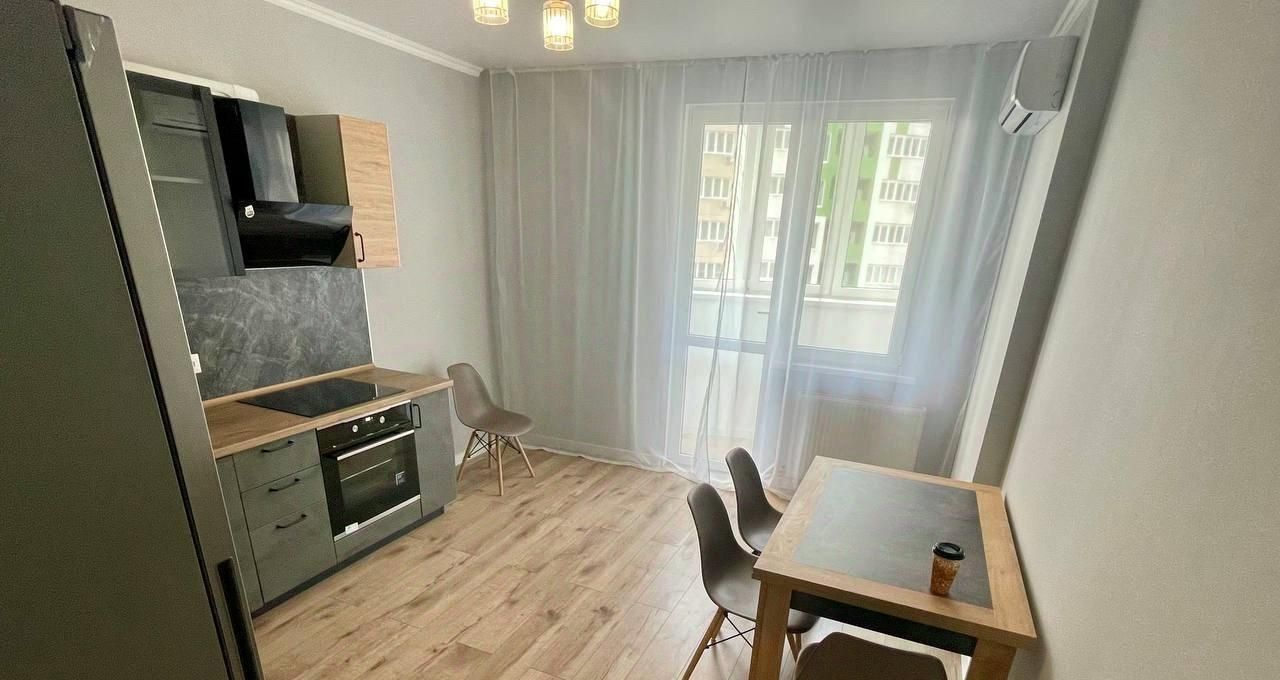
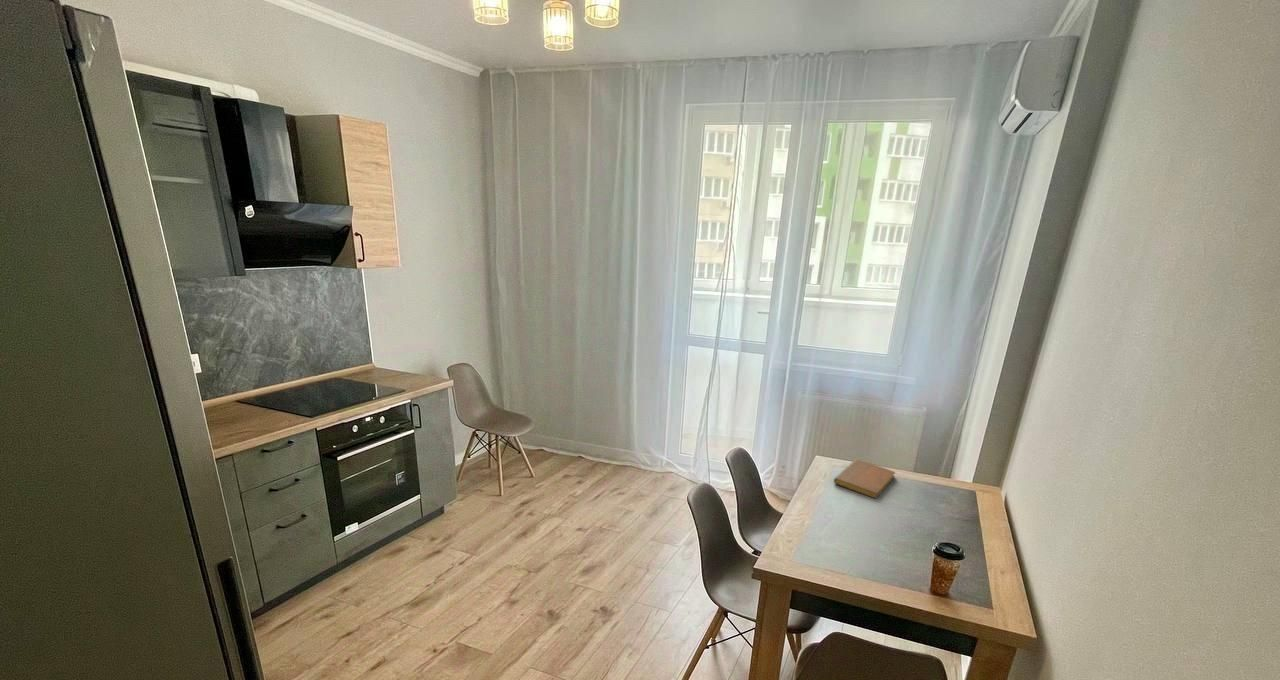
+ notebook (865, 477)
